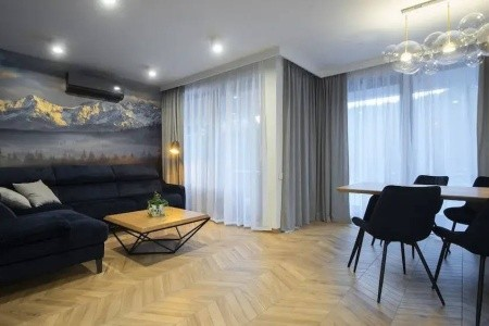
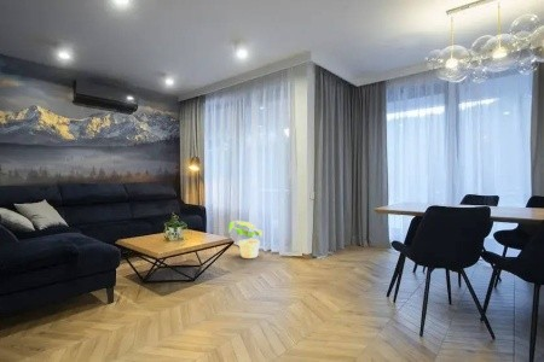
+ potted plant (241, 240)
